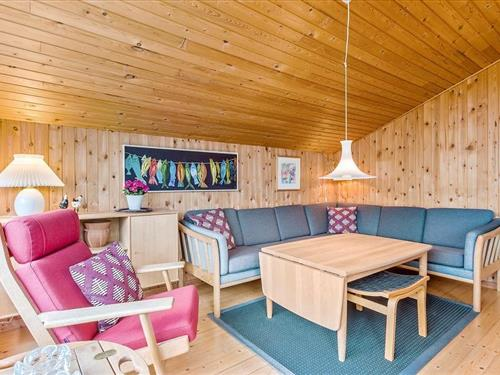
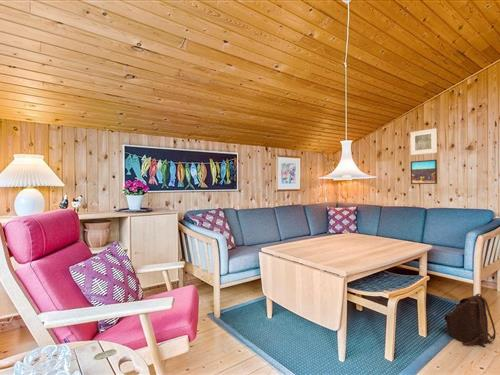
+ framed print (423, 142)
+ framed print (423, 172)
+ backpack (469, 313)
